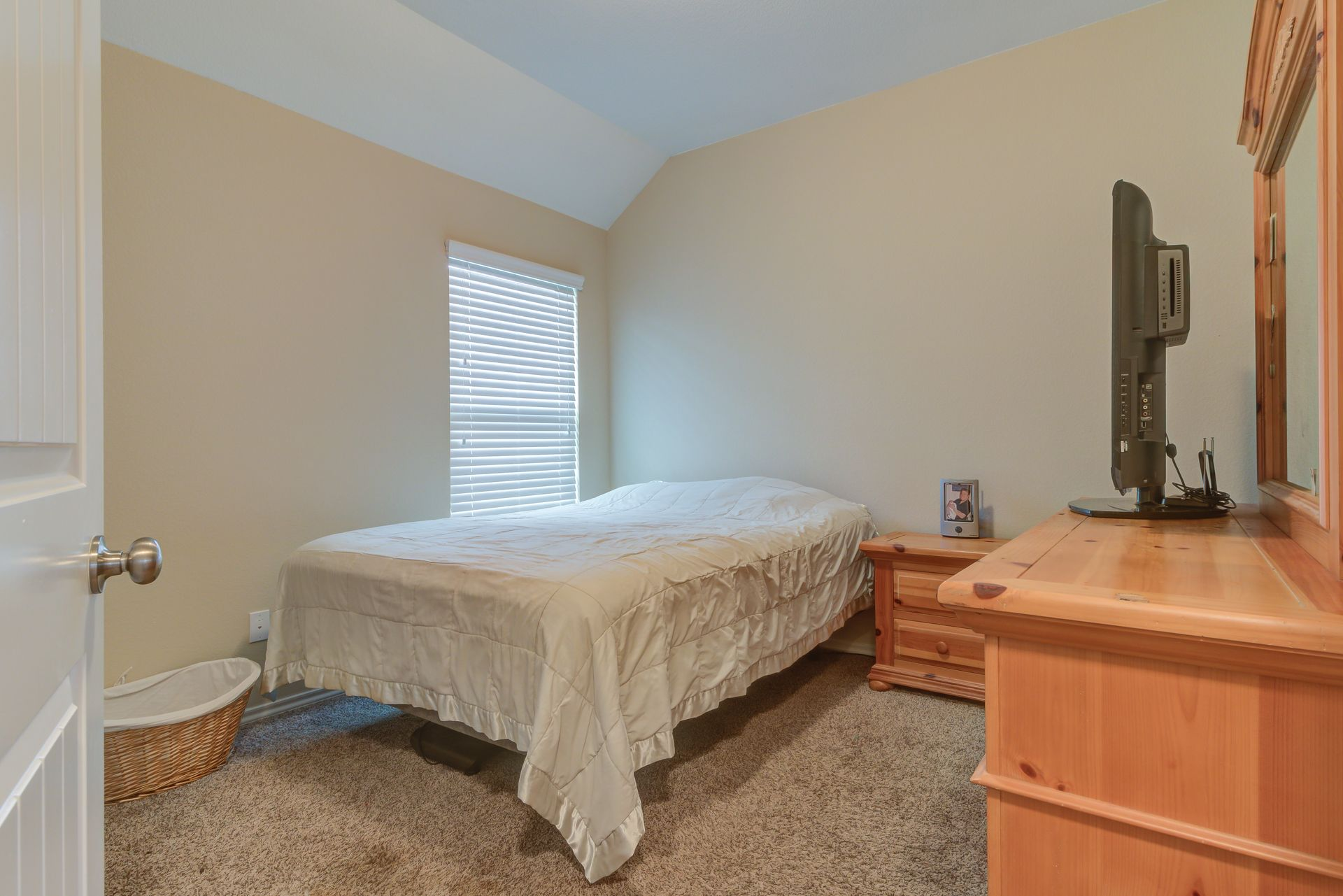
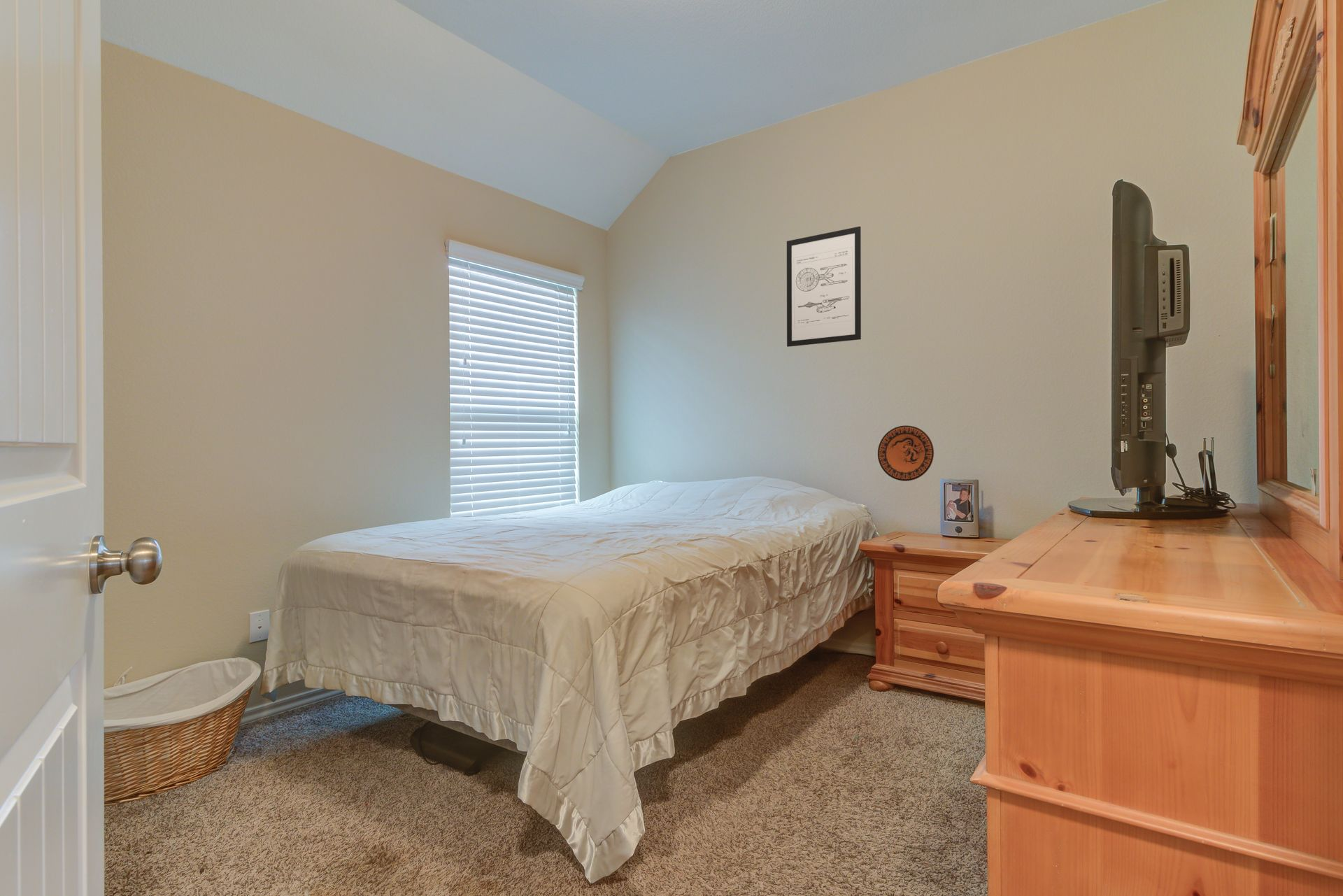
+ decorative plate (905, 453)
+ wall art (823, 288)
